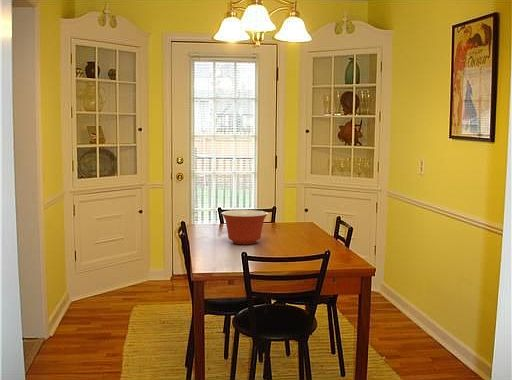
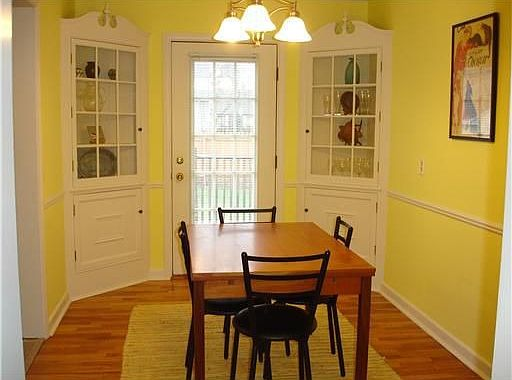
- mixing bowl (244, 227)
